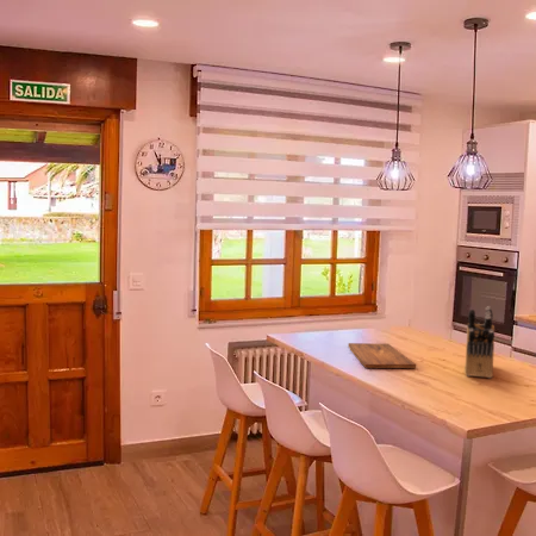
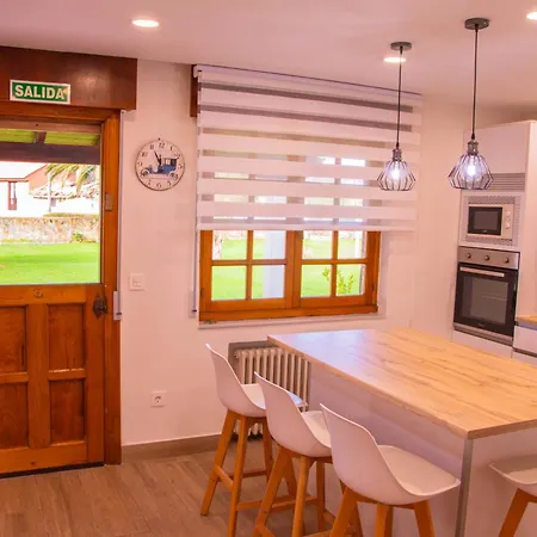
- cutting board (378, 354)
- knife block (480, 337)
